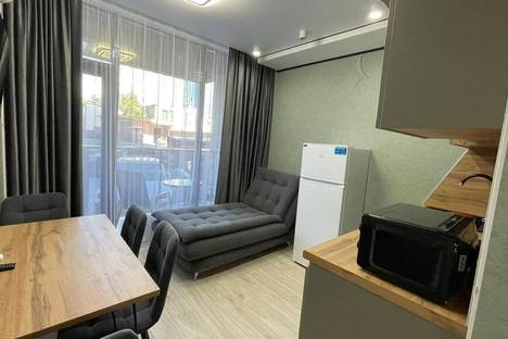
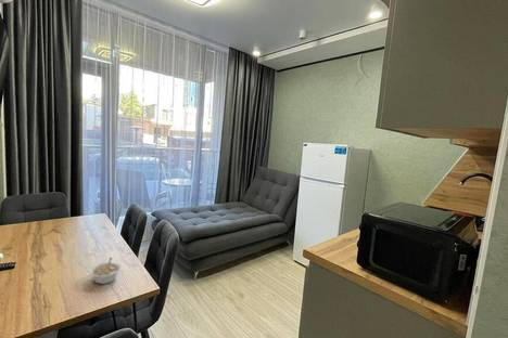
+ legume (104, 272)
